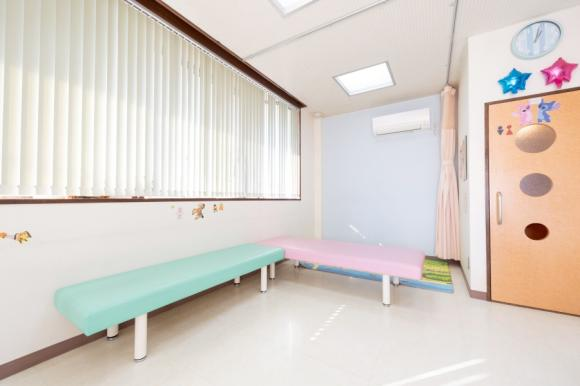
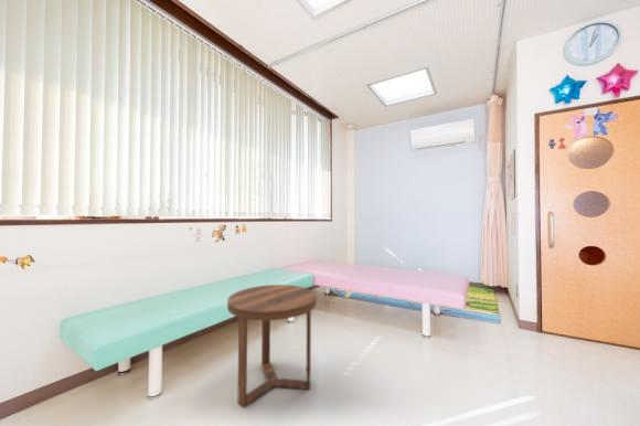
+ side table (269, 339)
